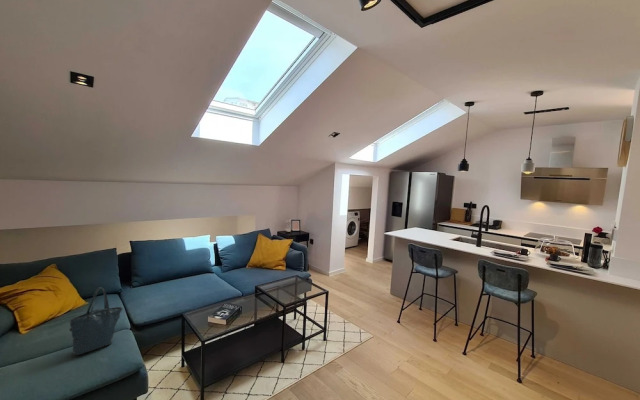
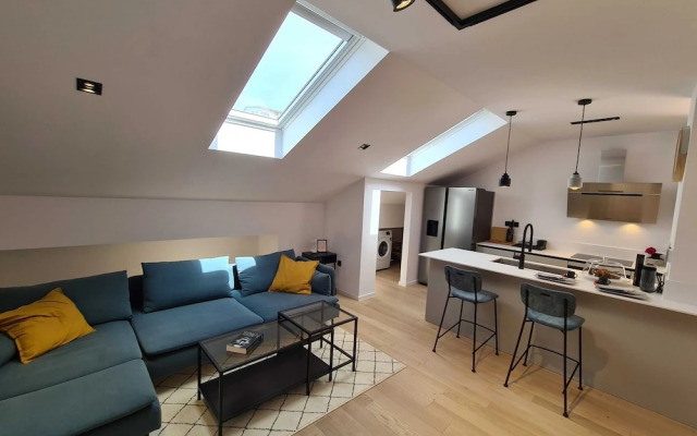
- tote bag (97, 317)
